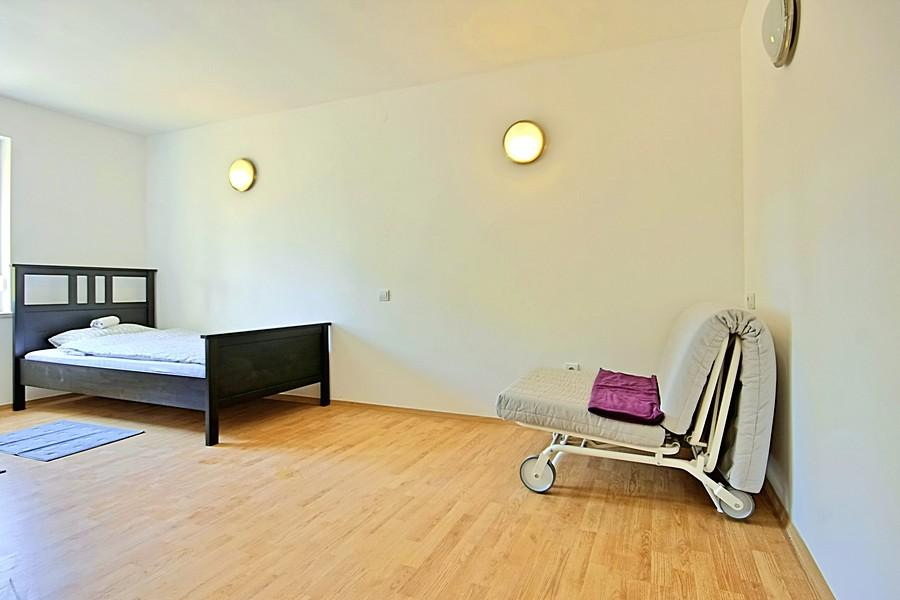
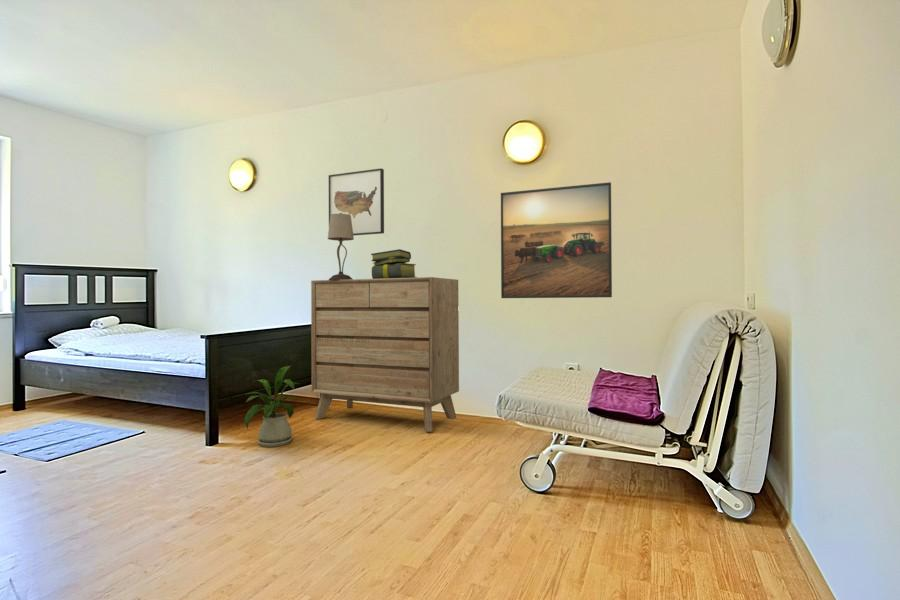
+ wall art (355, 203)
+ dresser (385, 349)
+ table lamp (340, 246)
+ house plant (267, 407)
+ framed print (553, 242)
+ stack of books (392, 265)
